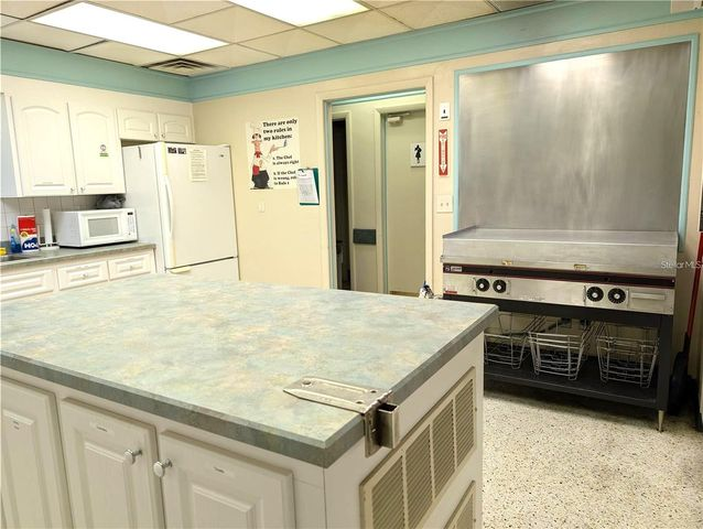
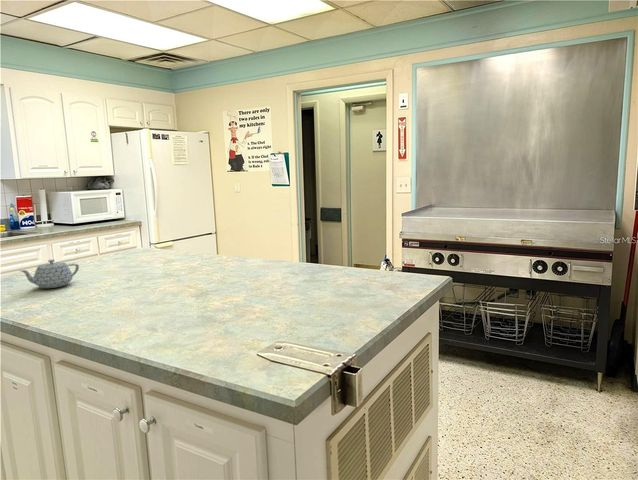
+ teapot (50, 273)
